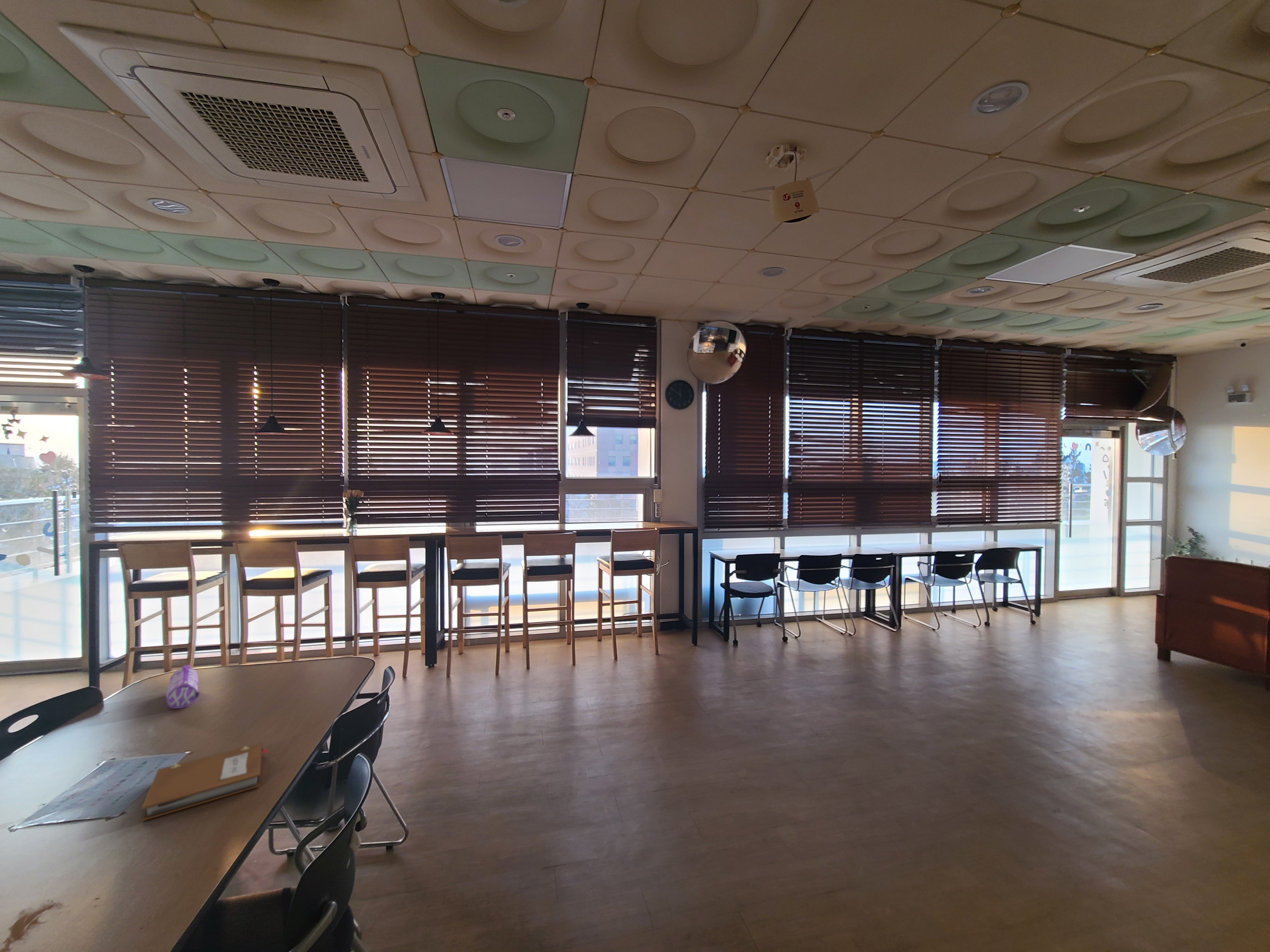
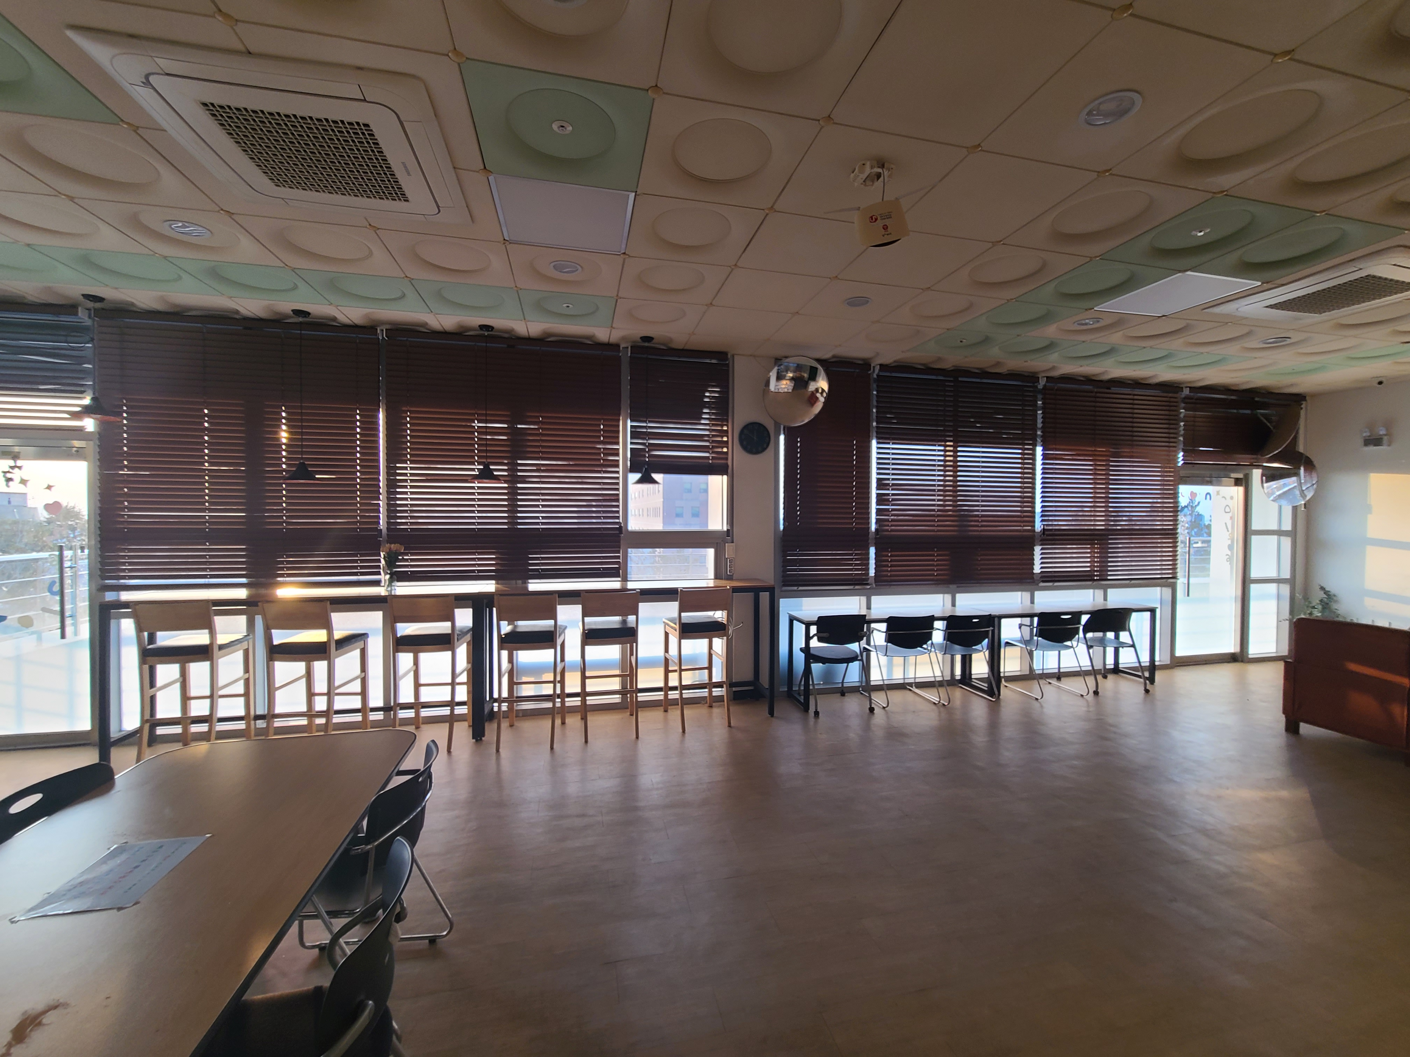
- pencil case (182, 687)
- notebook (212, 776)
